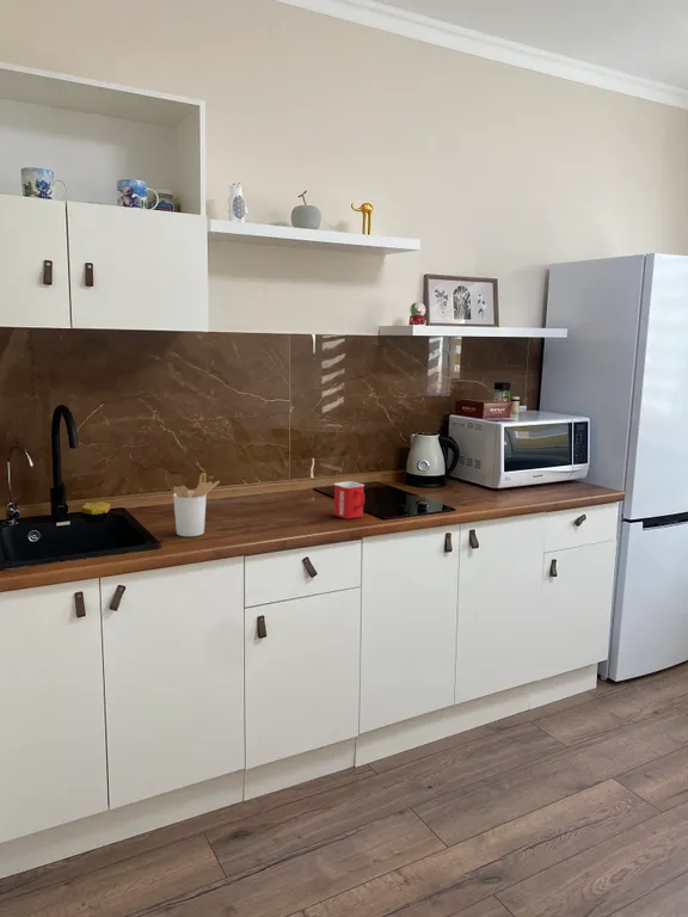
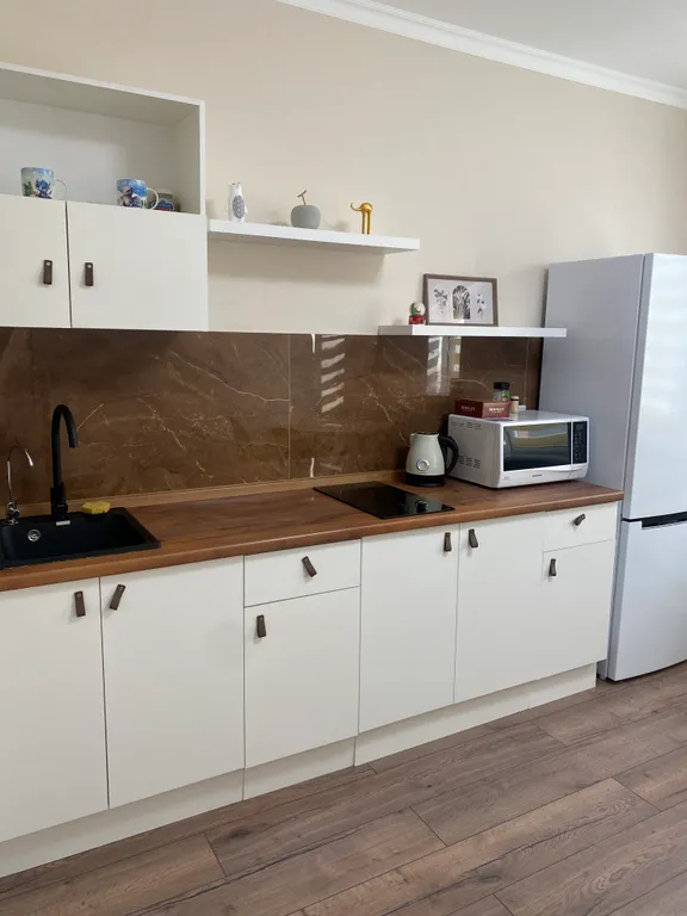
- mug (351, 500)
- utensil holder (196, 505)
